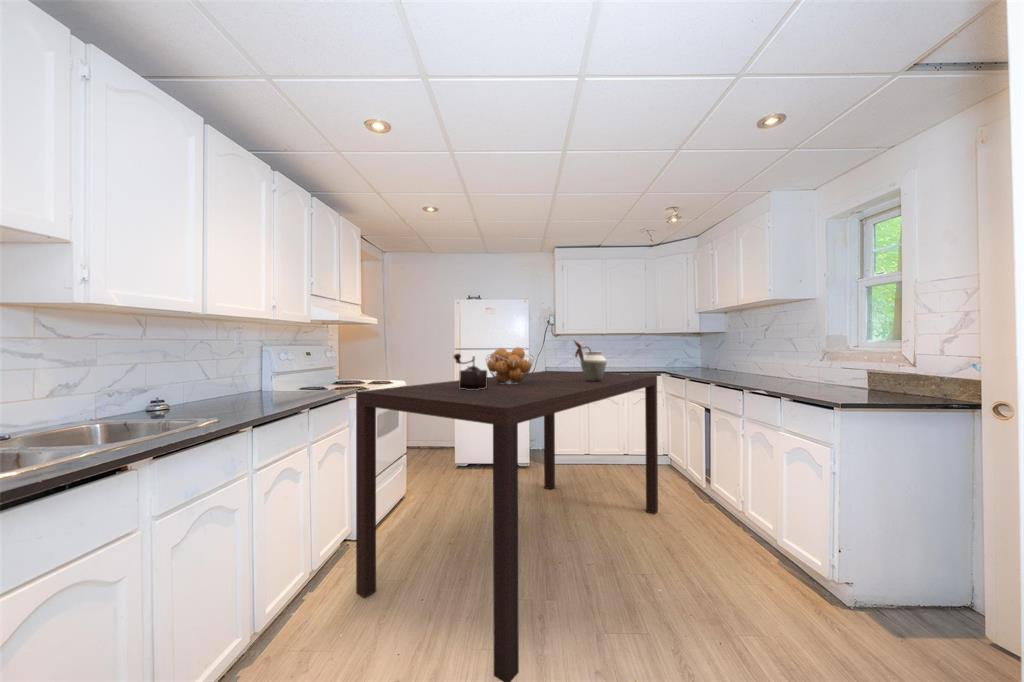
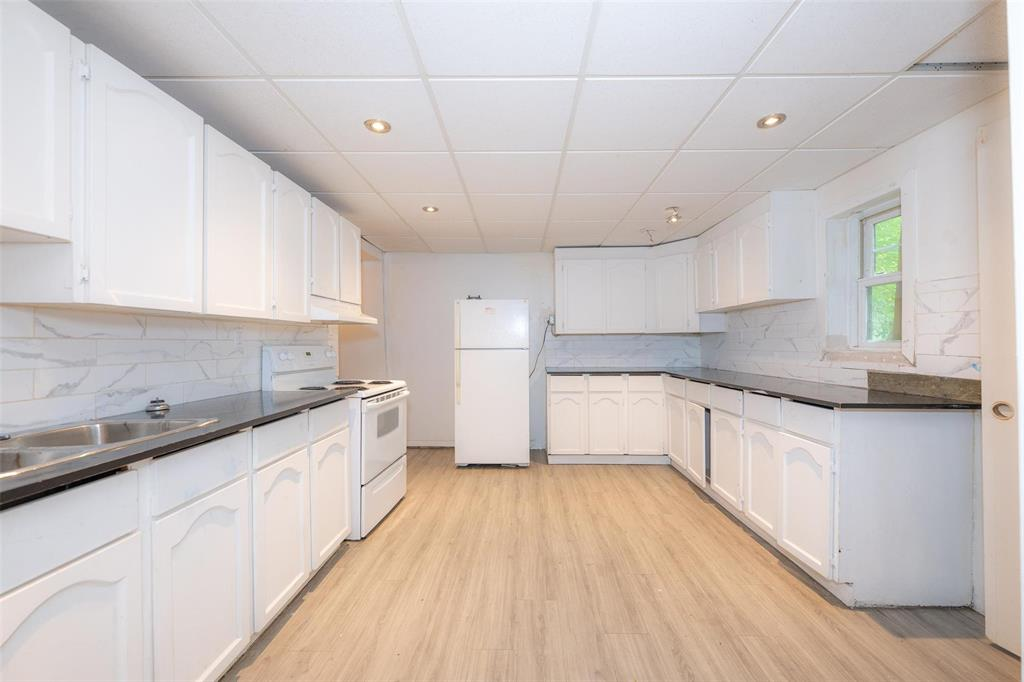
- vase (589, 360)
- fruit basket (509, 365)
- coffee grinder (469, 370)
- dining table (544, 462)
